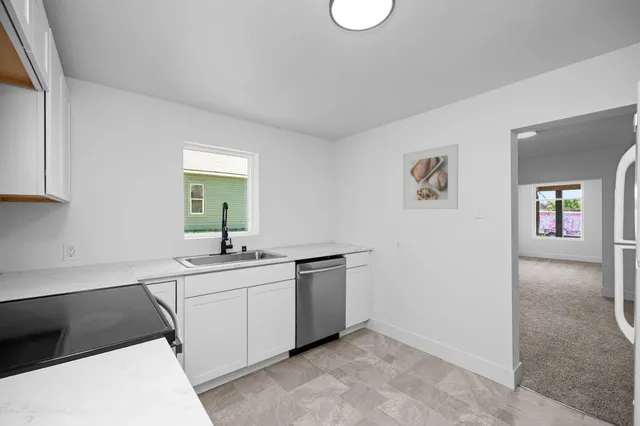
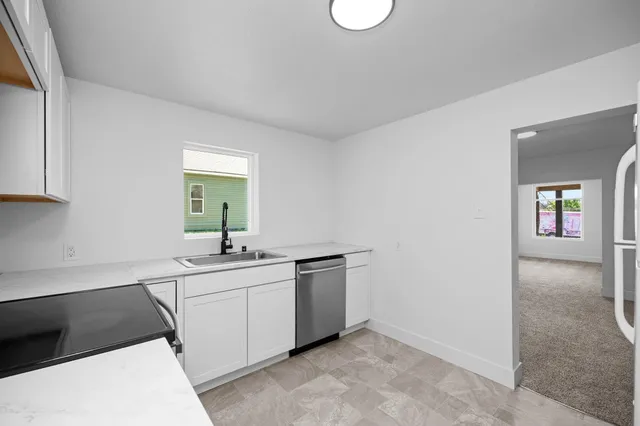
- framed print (428, 179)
